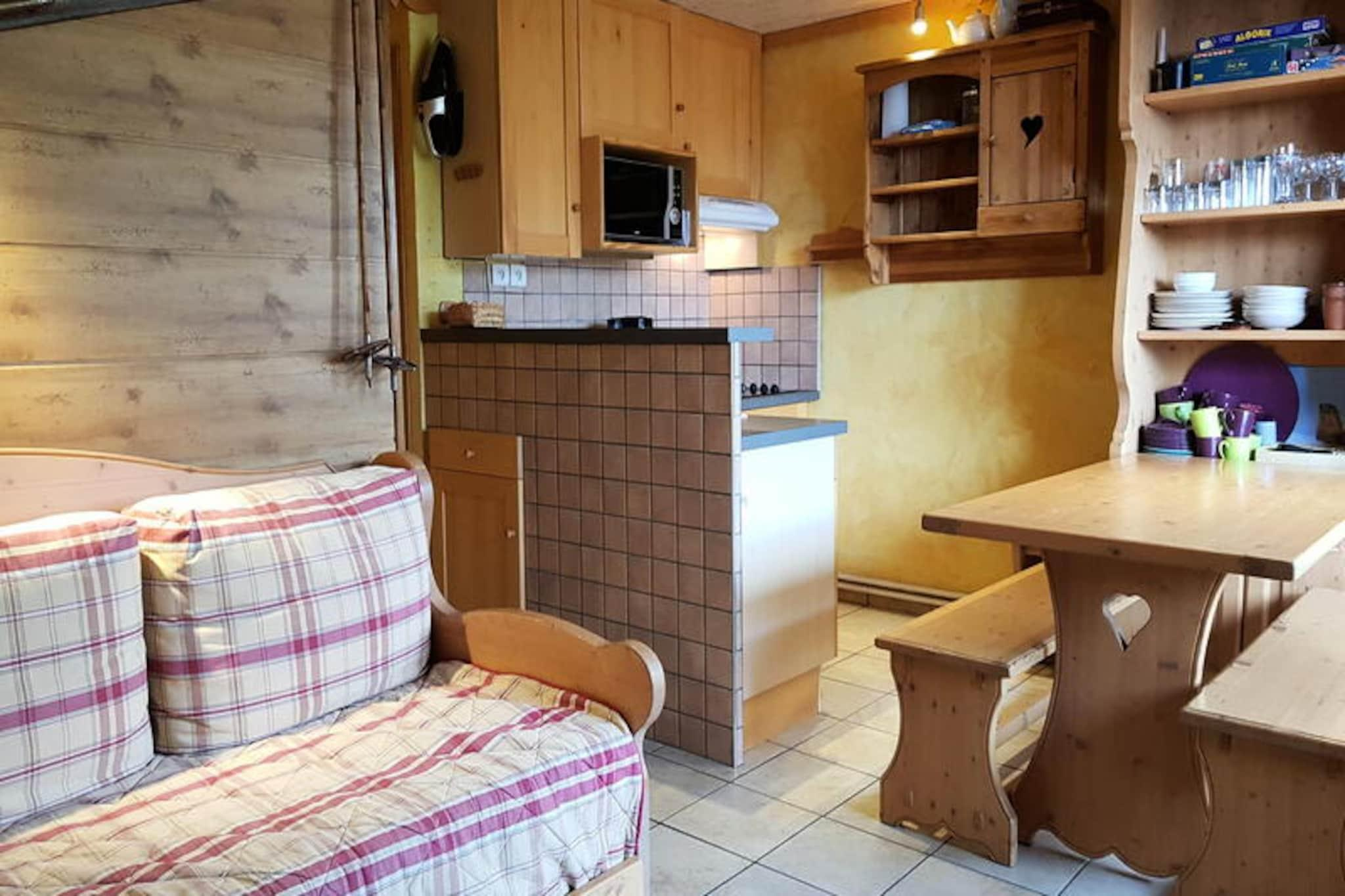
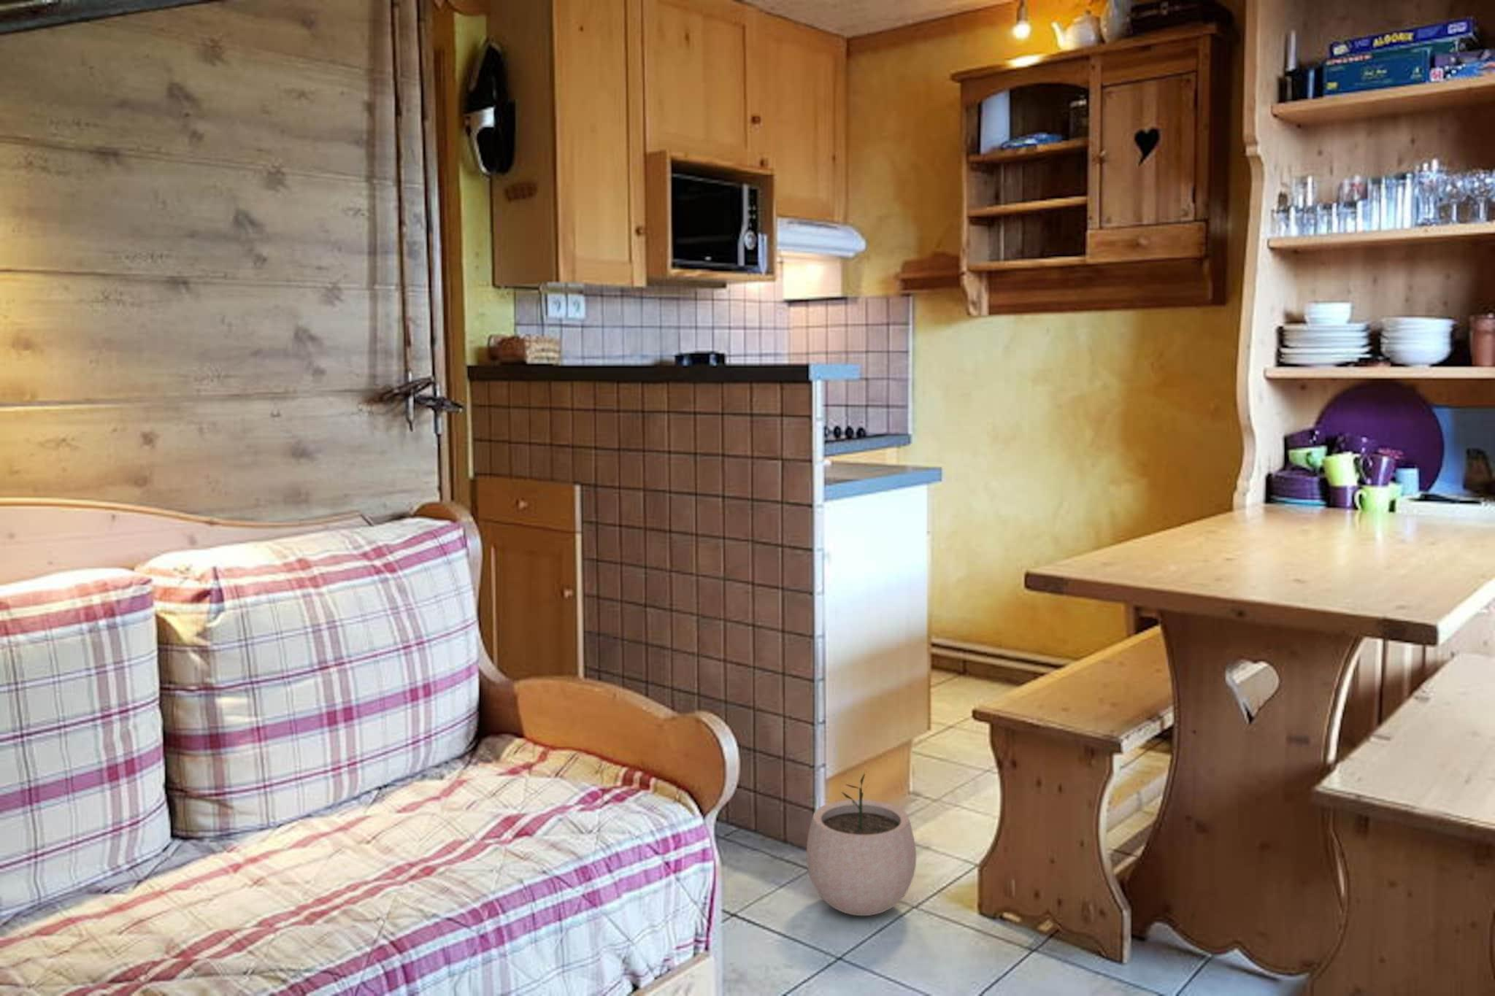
+ plant pot (860, 841)
